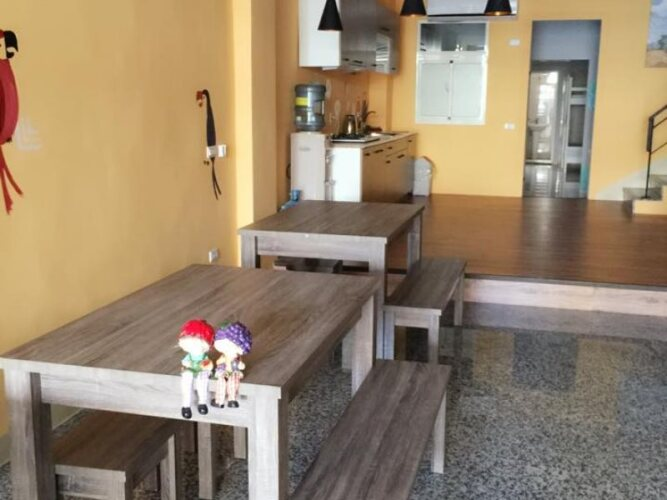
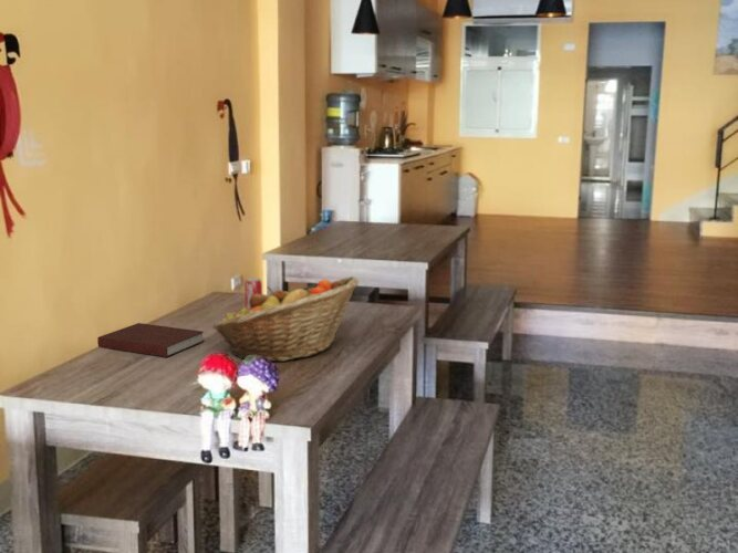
+ fruit basket (289, 314)
+ beverage can (253, 294)
+ notebook (152, 338)
